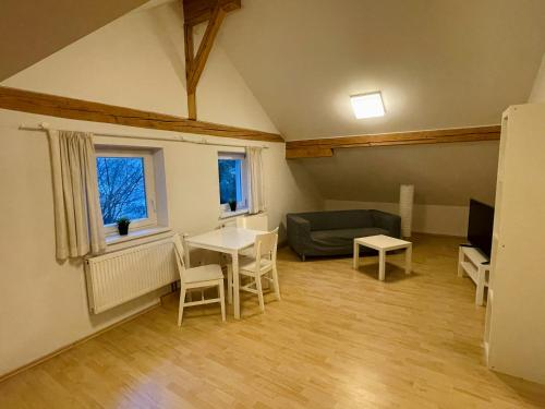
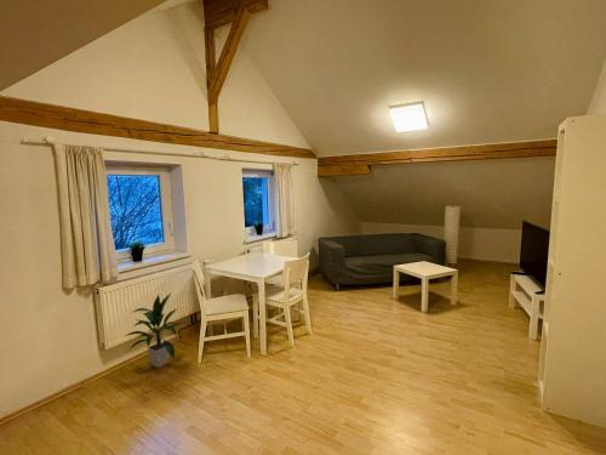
+ indoor plant (158, 331)
